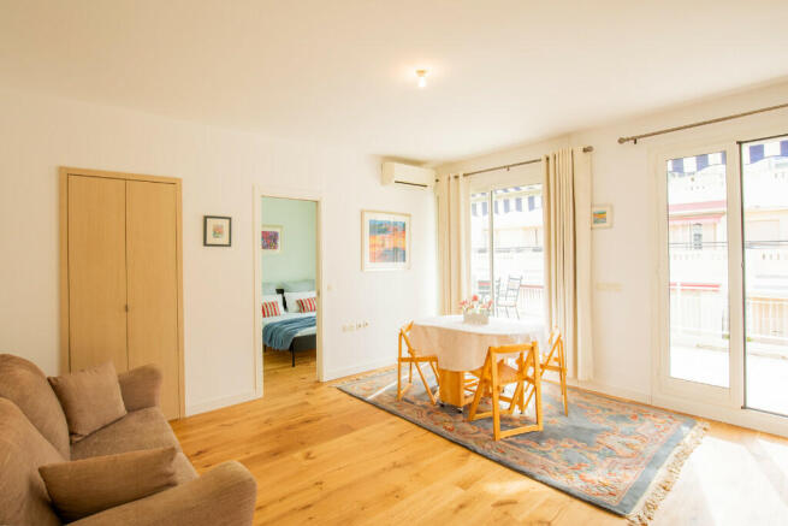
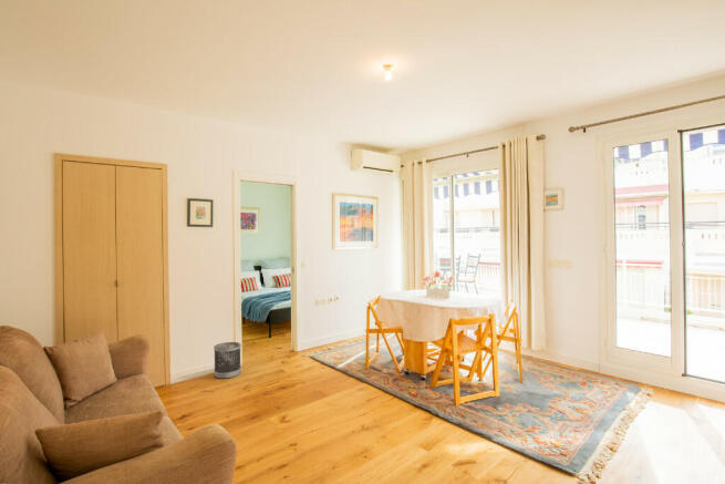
+ wastebasket (227, 360)
